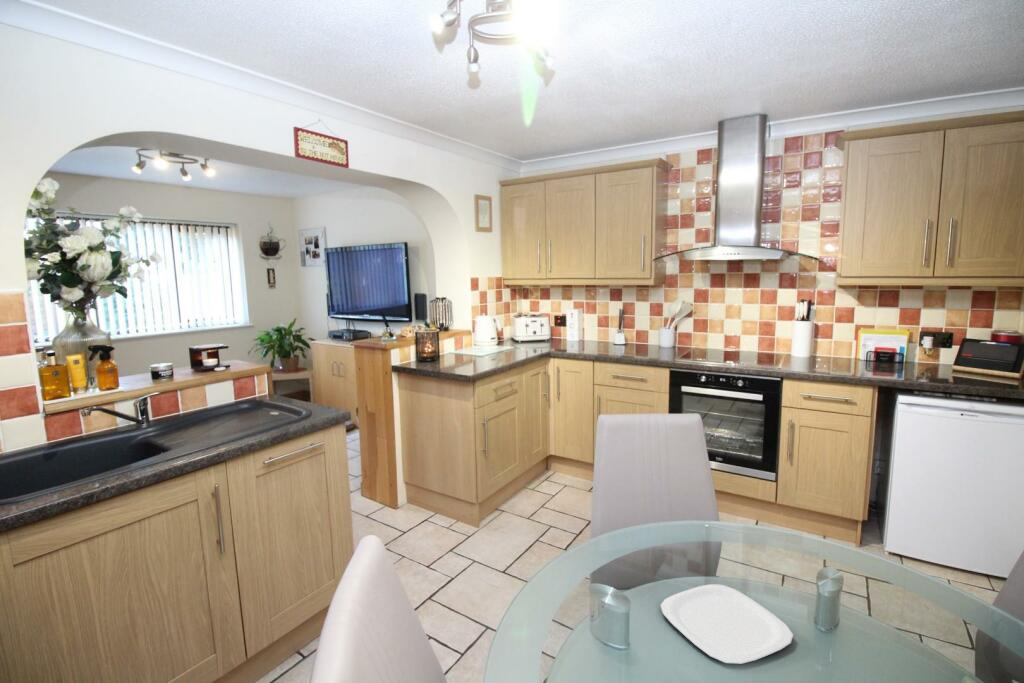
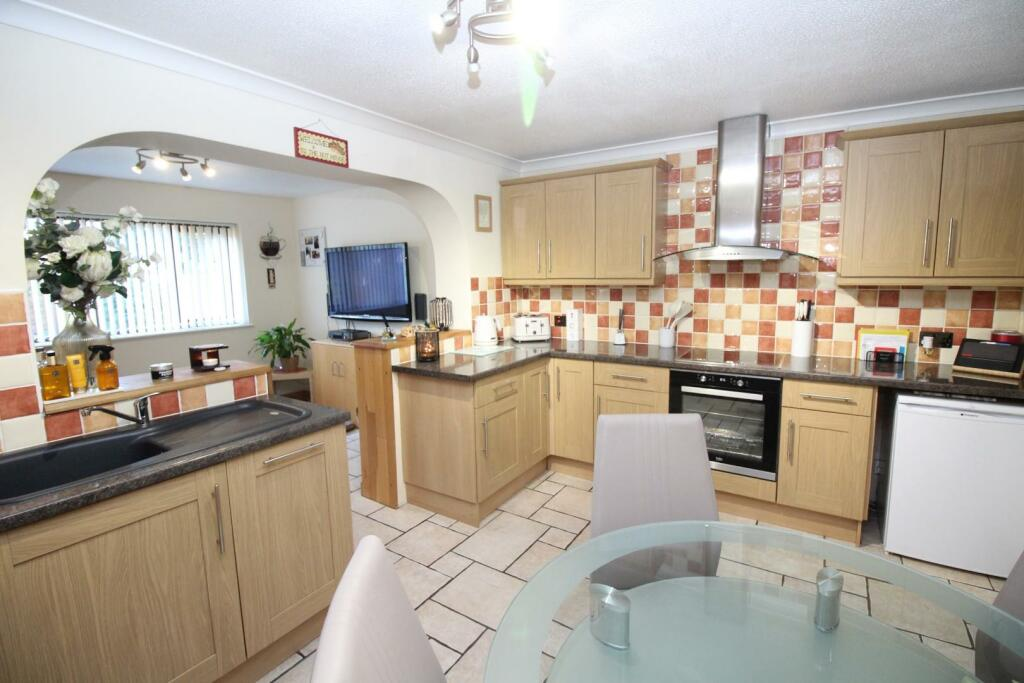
- plate (723, 621)
